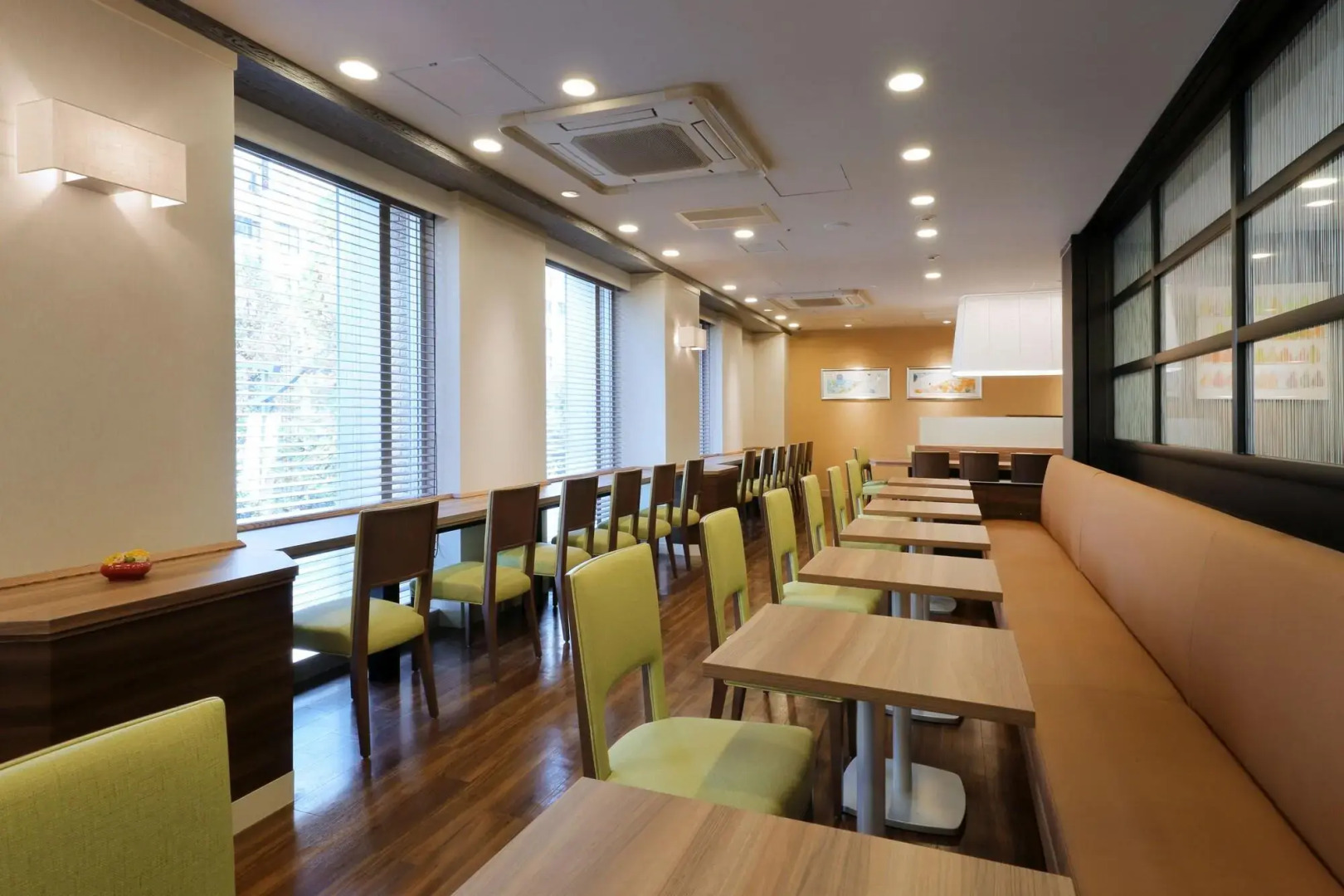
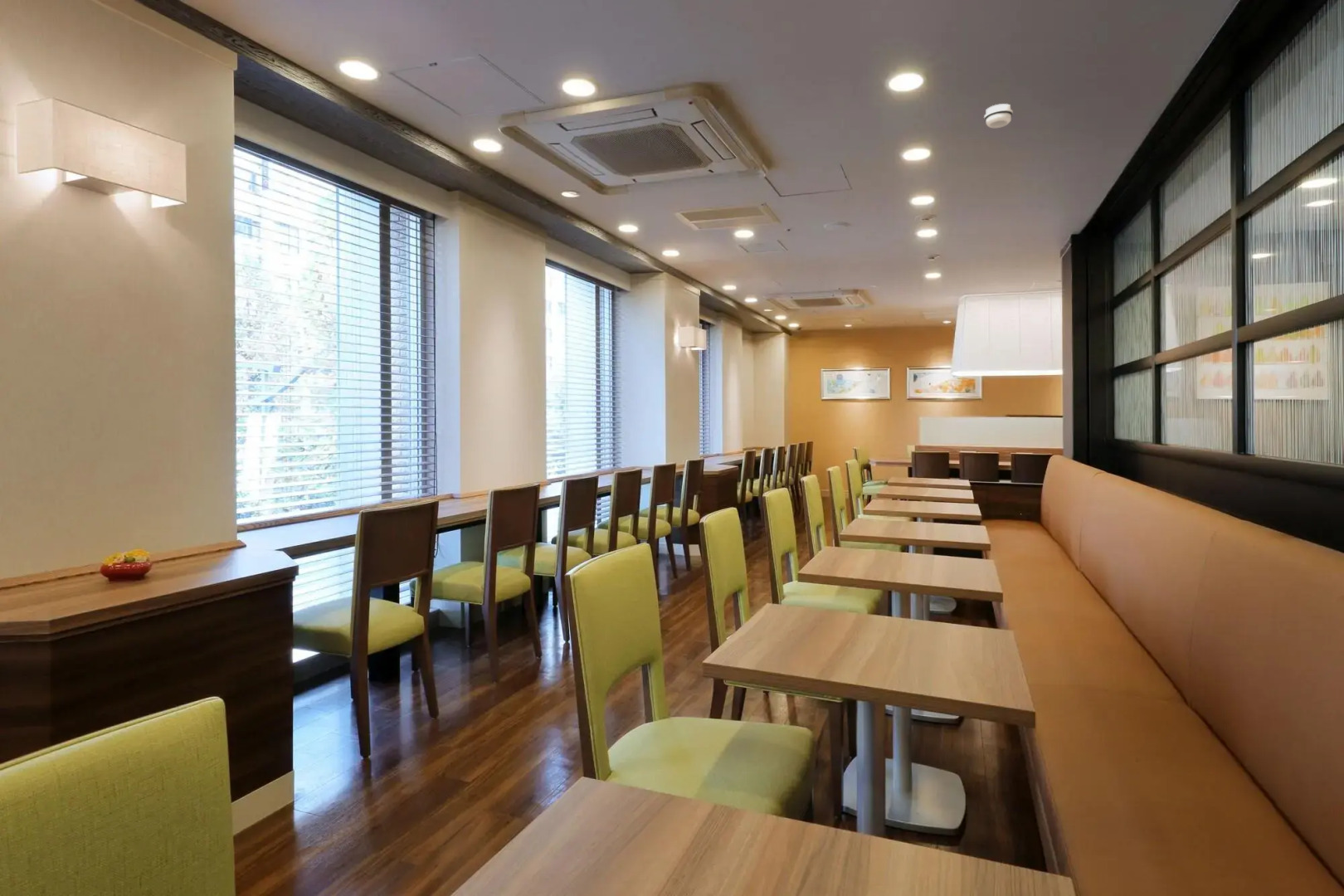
+ smoke detector (998, 116)
